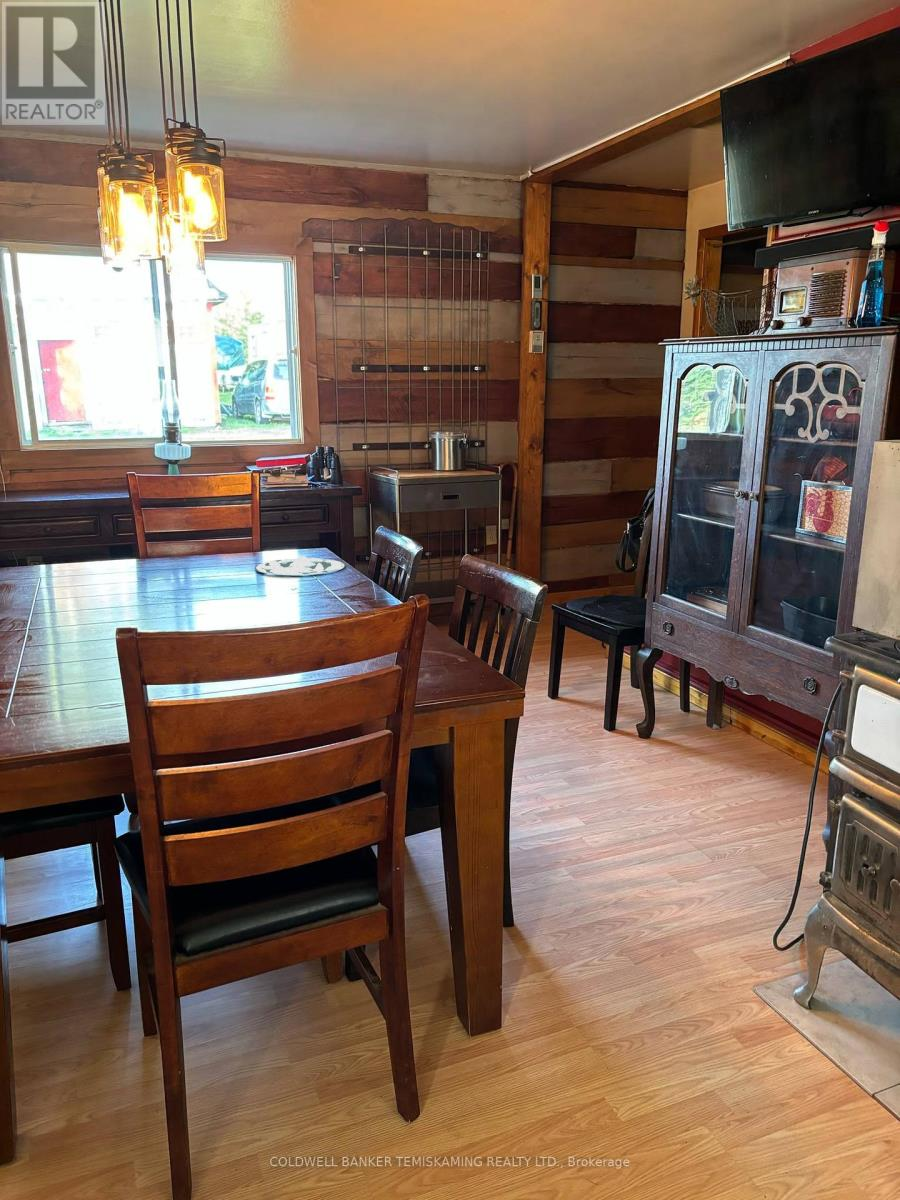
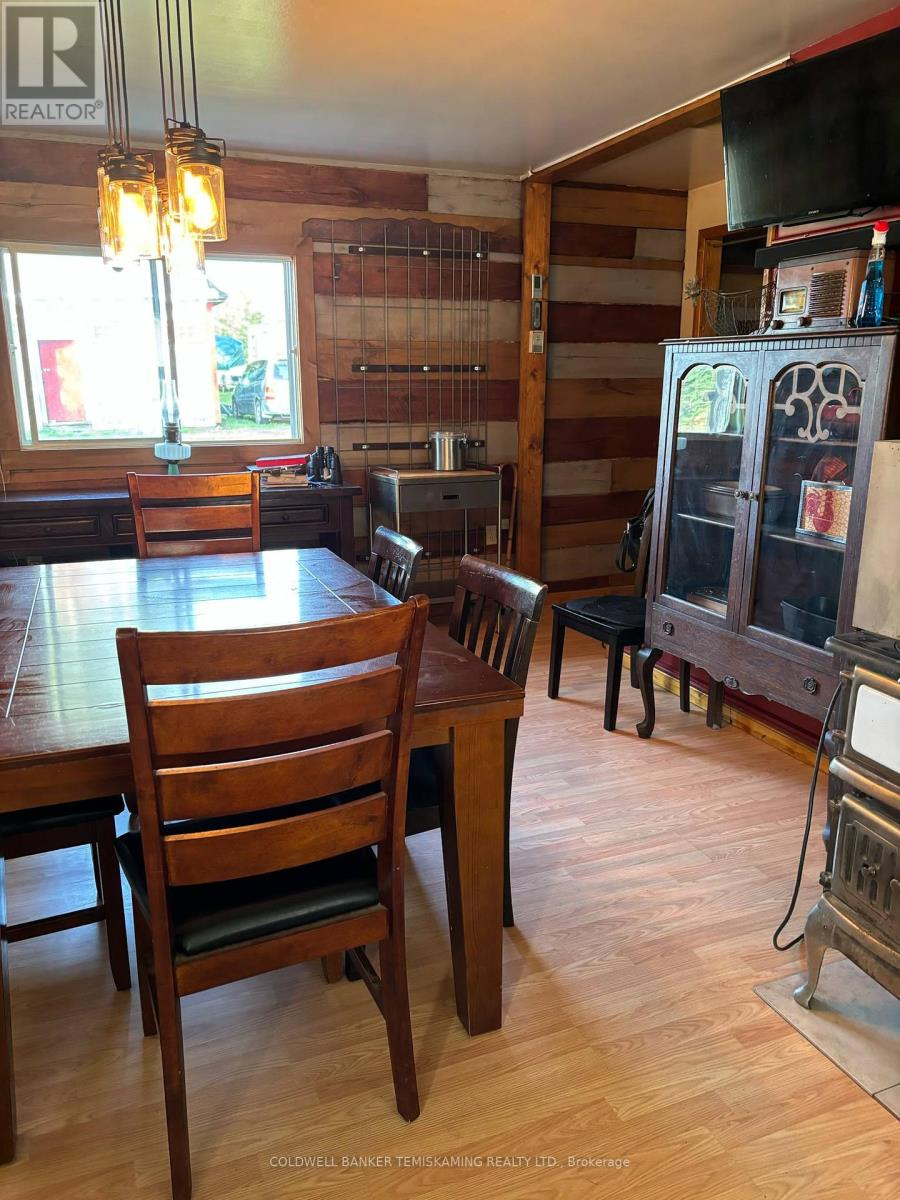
- plate (300, 562)
